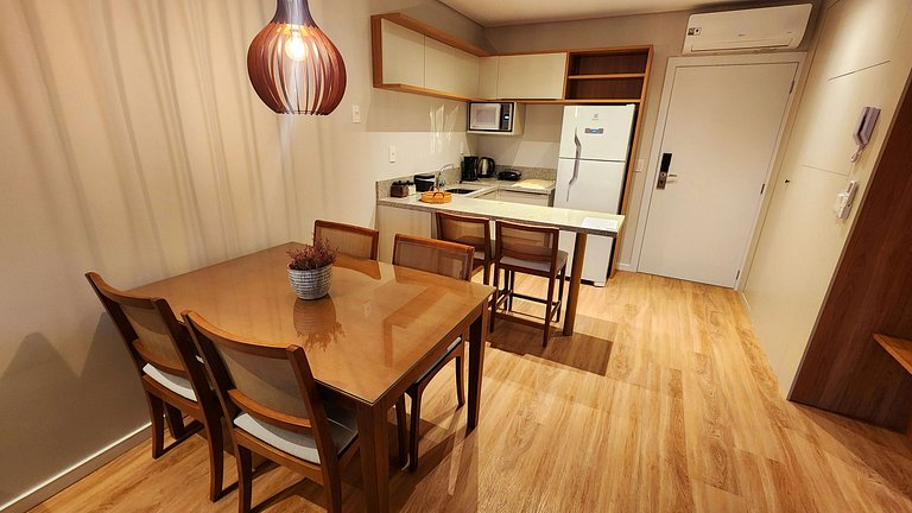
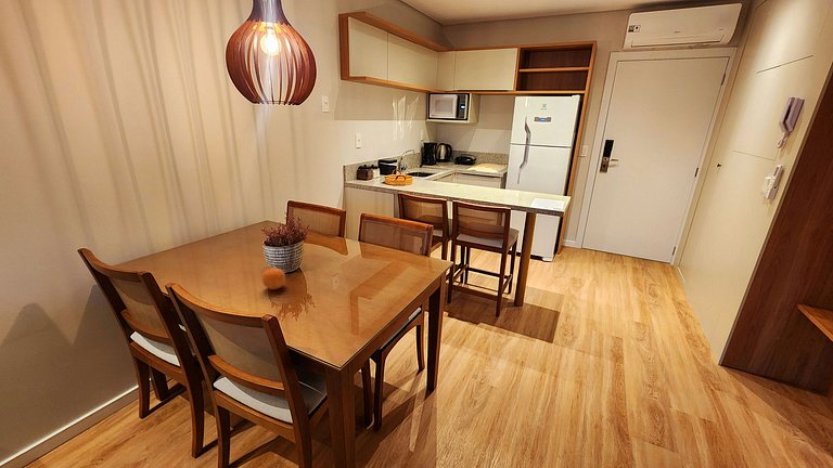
+ fruit (273, 278)
